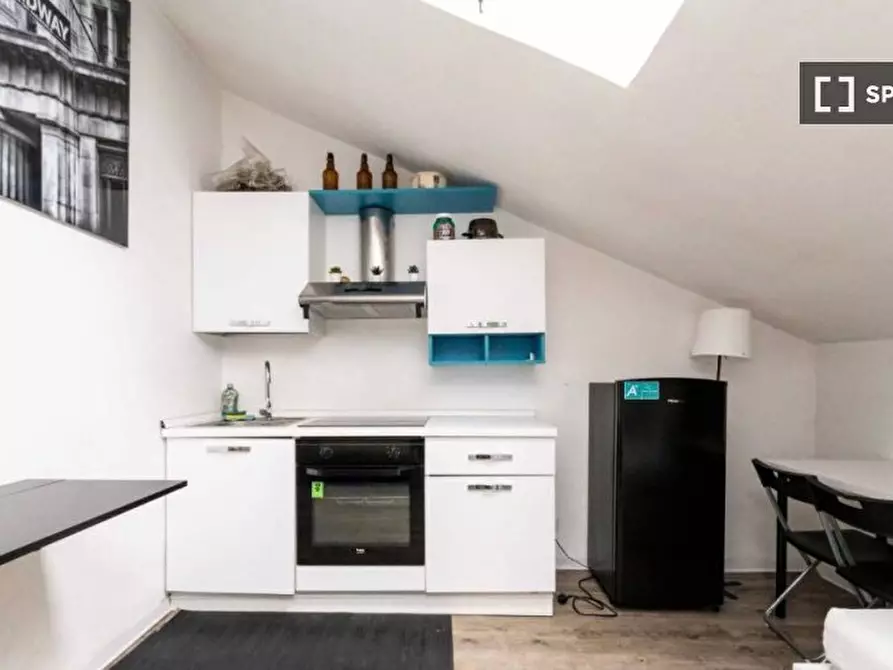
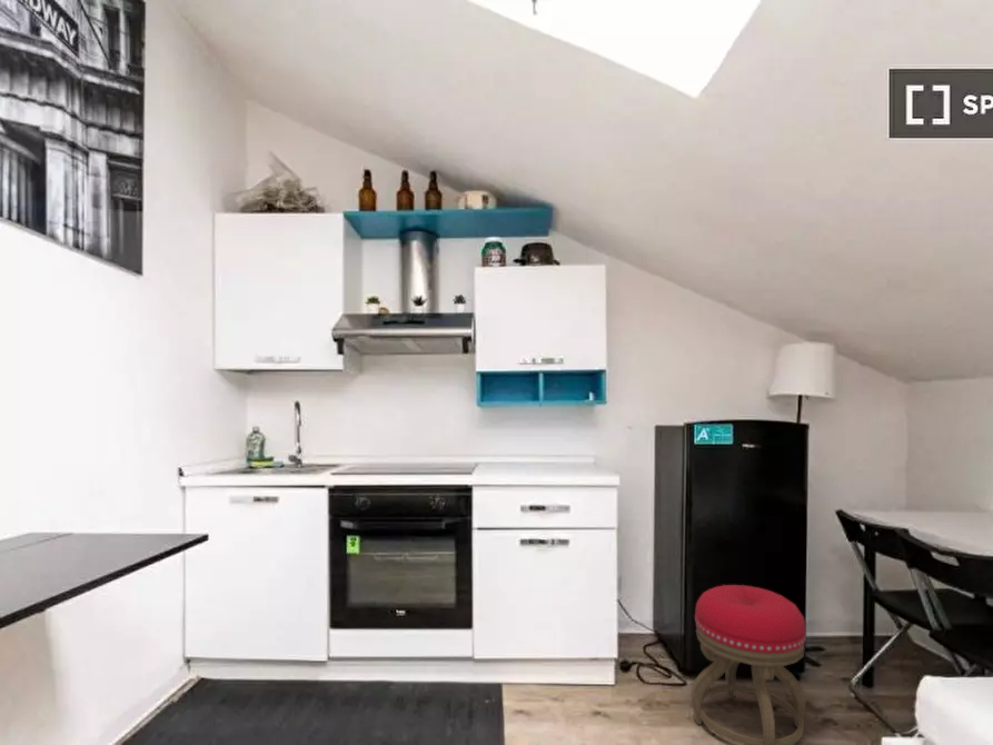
+ stool (747, 660)
